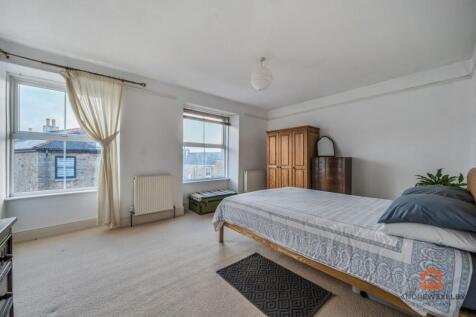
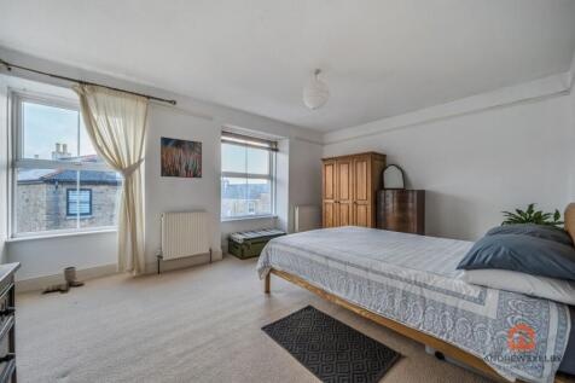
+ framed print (181, 158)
+ boots (65, 279)
